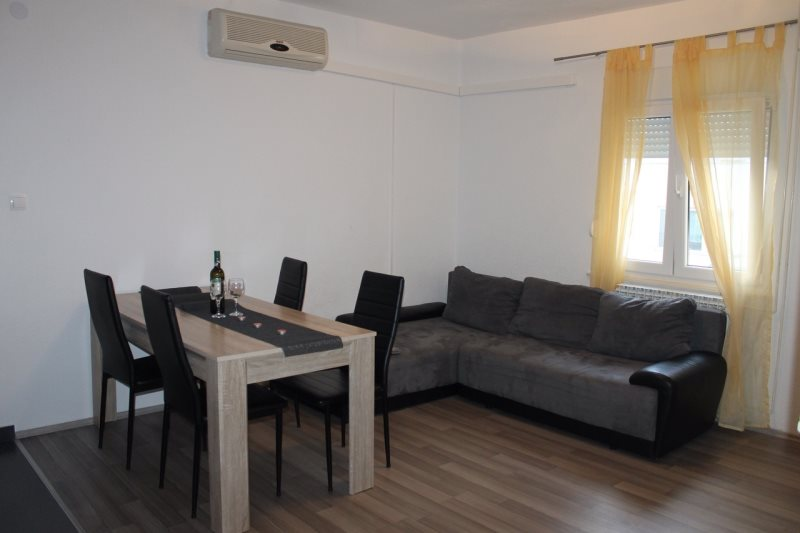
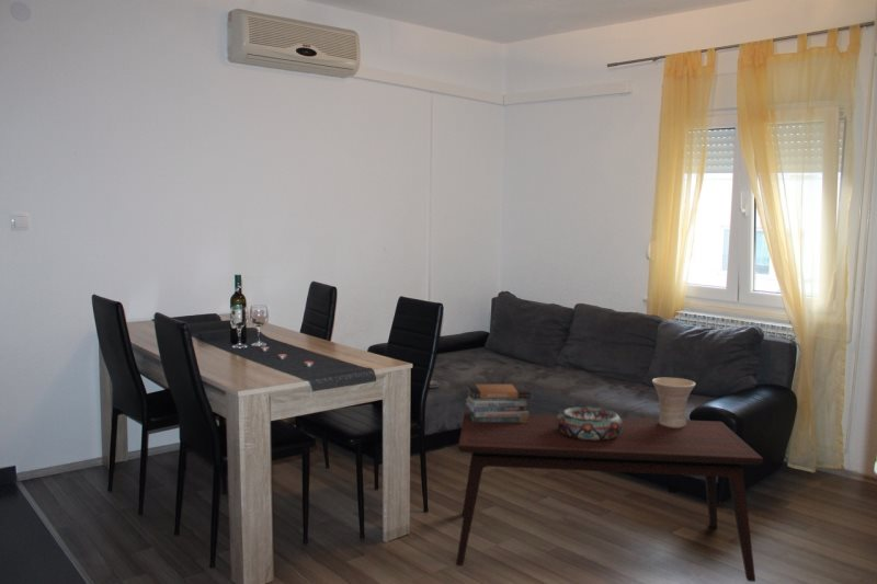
+ decorative bowl (589, 422)
+ book stack (497, 402)
+ vase (672, 402)
+ coffee table (596, 470)
